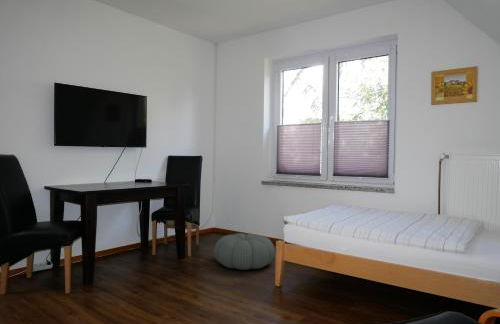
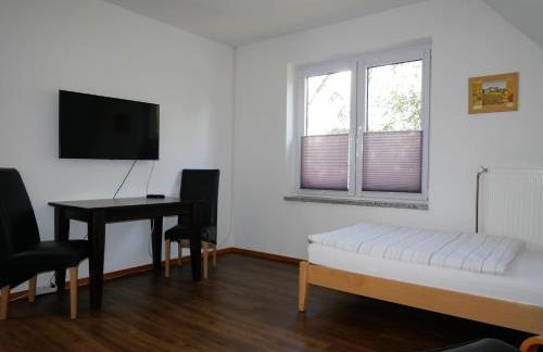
- pouf (244, 250)
